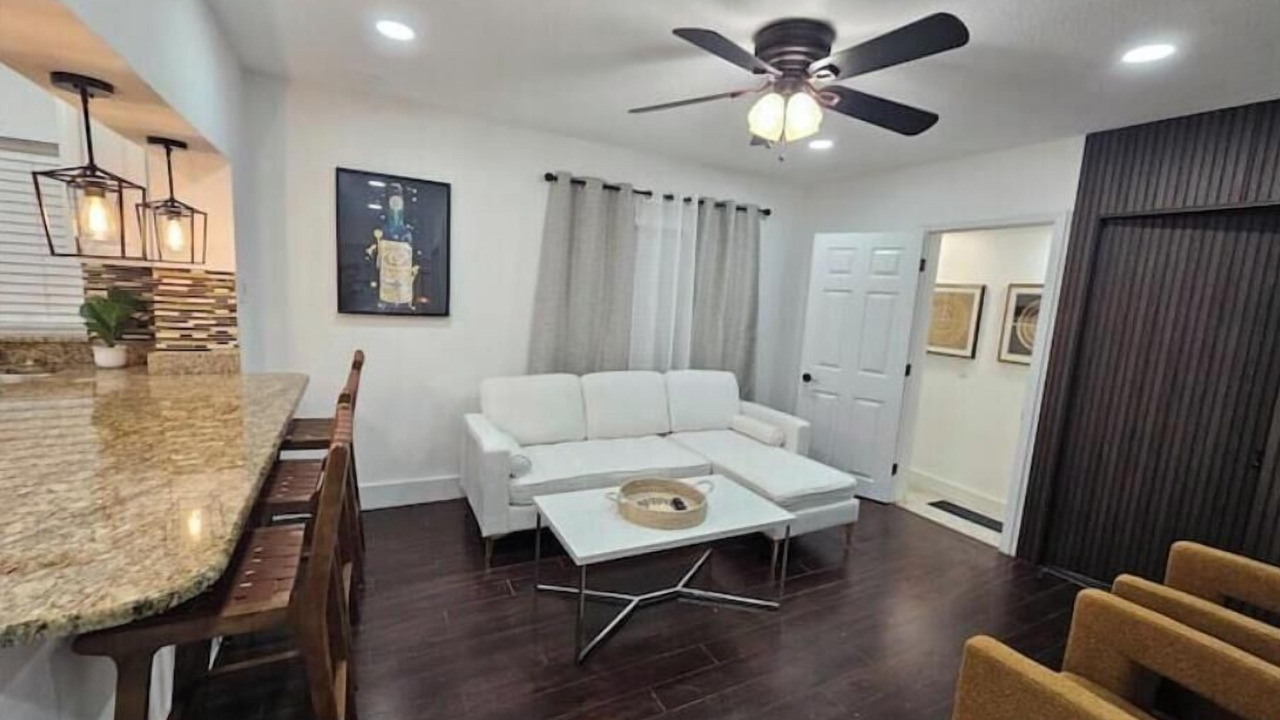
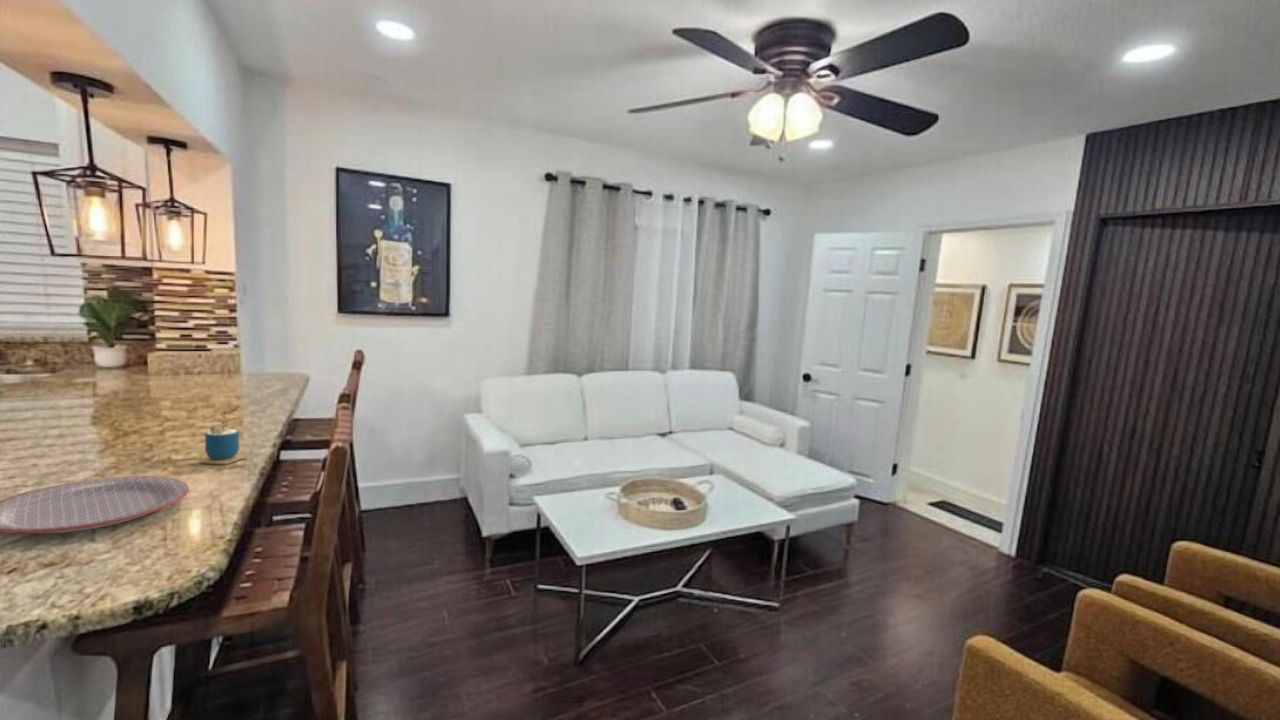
+ cup (222, 436)
+ plate (92, 505)
